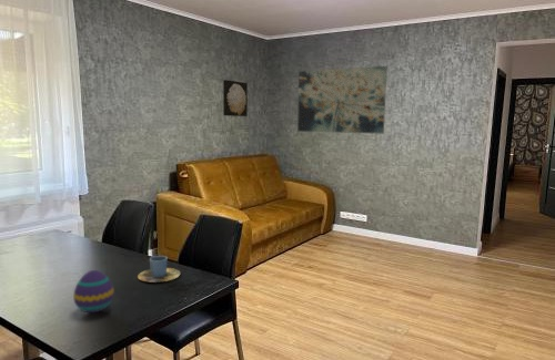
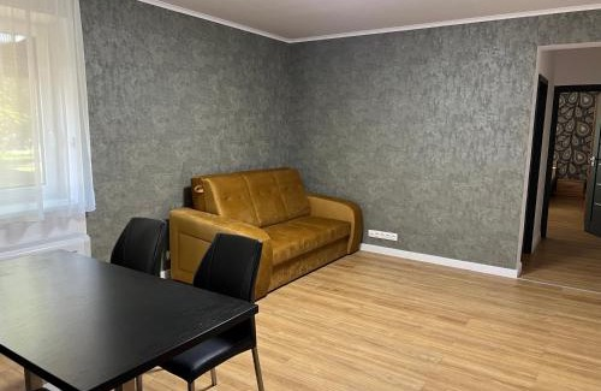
- cup (159, 266)
- wall art (235, 99)
- decorative egg (93, 290)
- wall art (339, 101)
